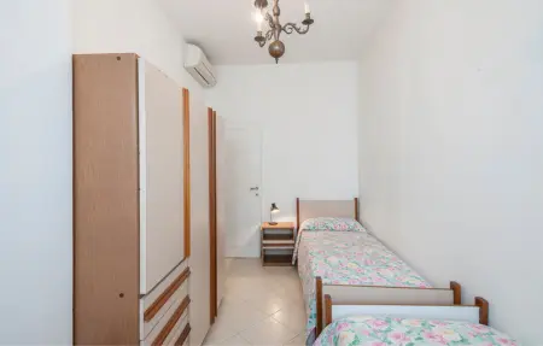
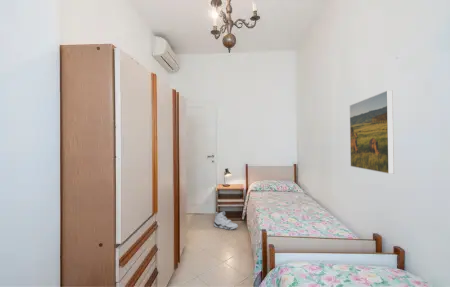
+ sneaker (225, 219)
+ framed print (368, 134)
